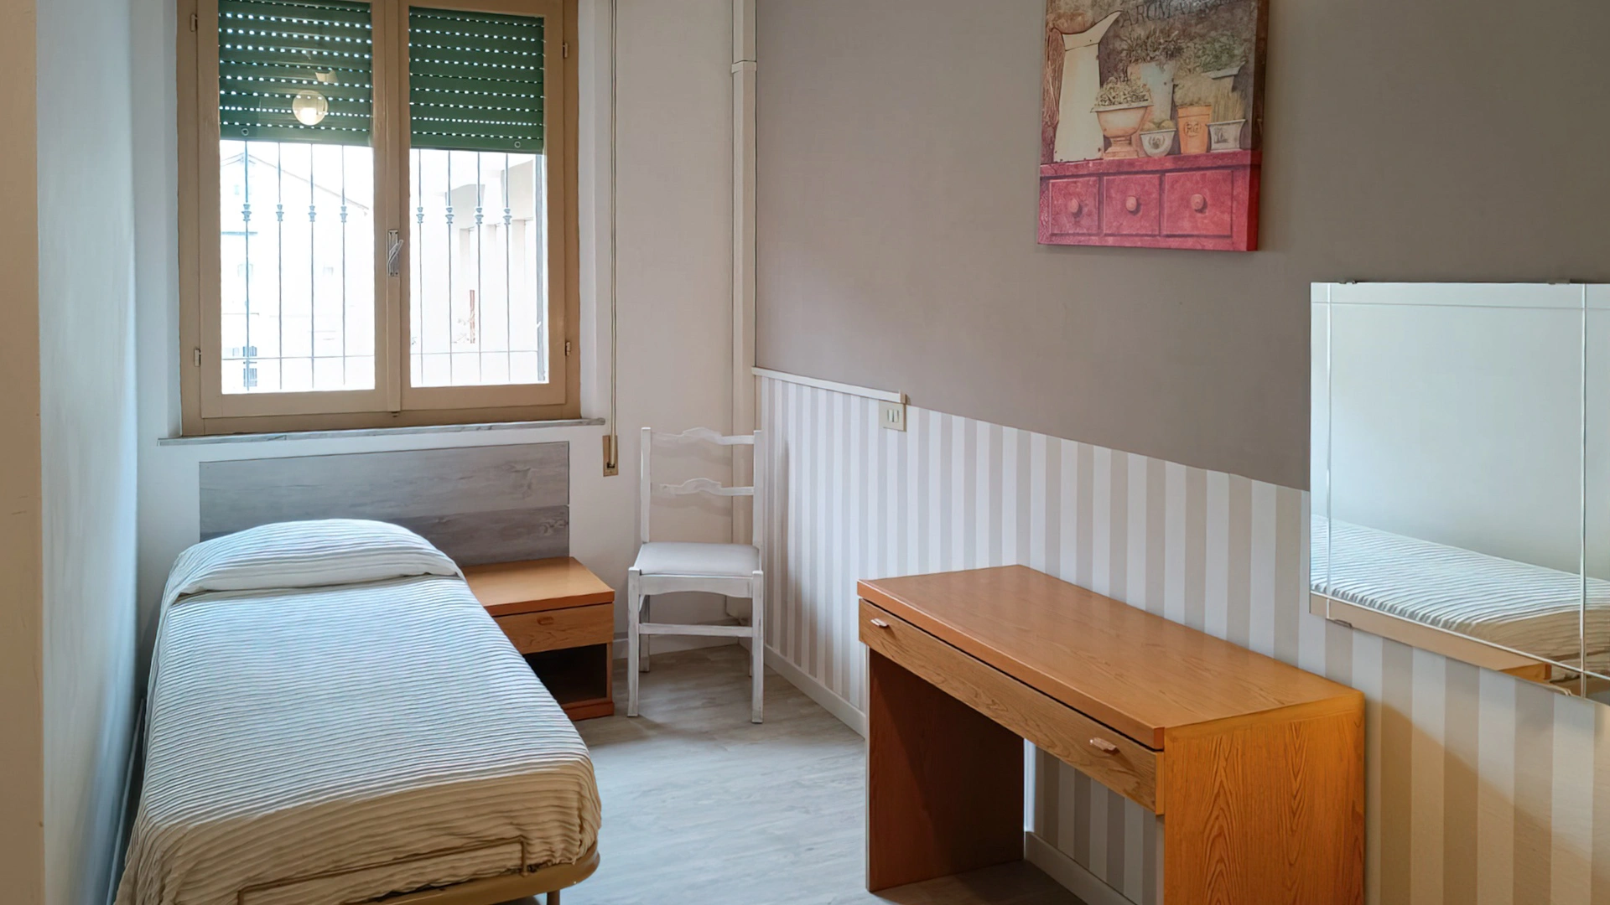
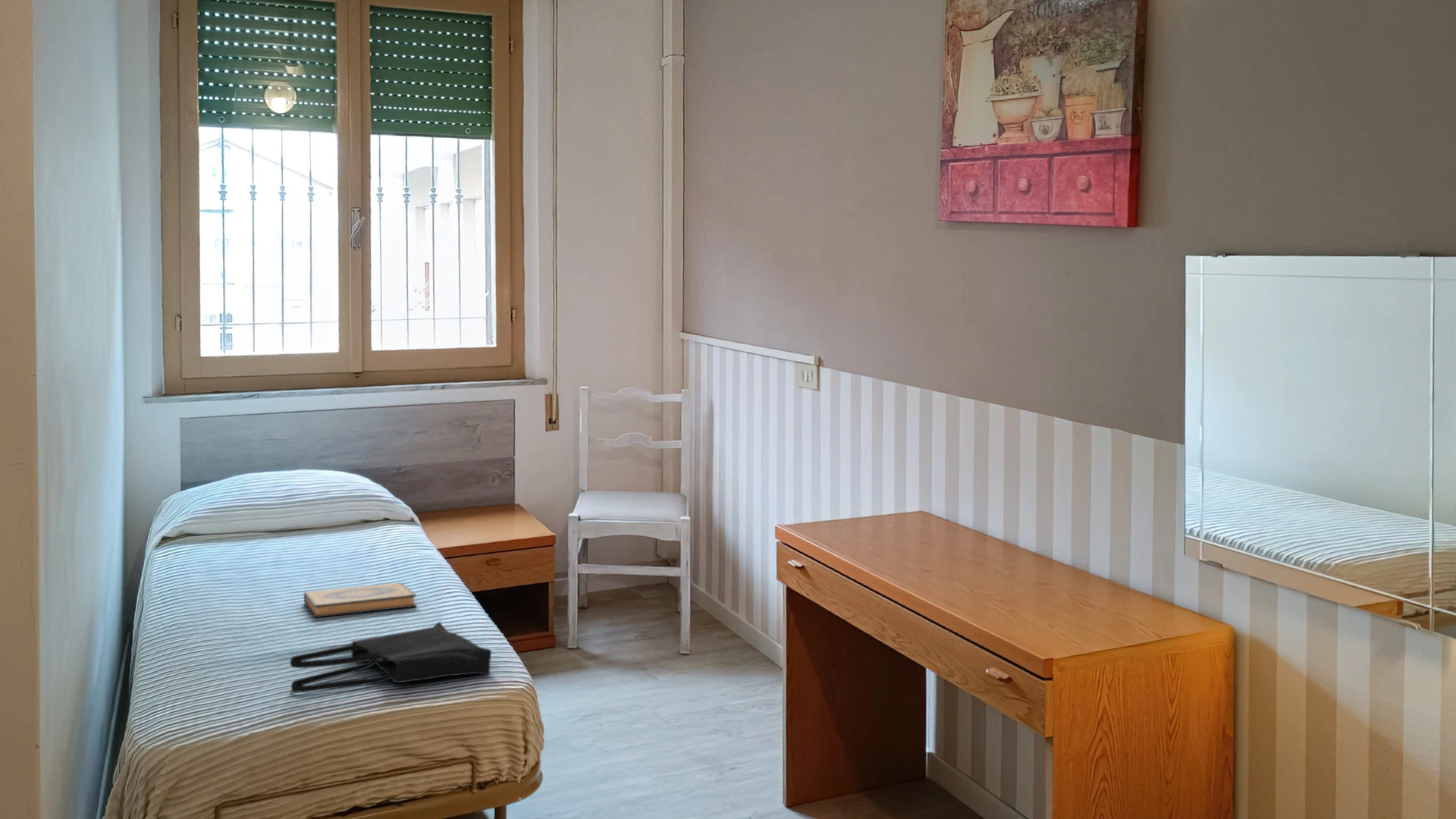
+ hardback book (359, 598)
+ tote bag (384, 659)
